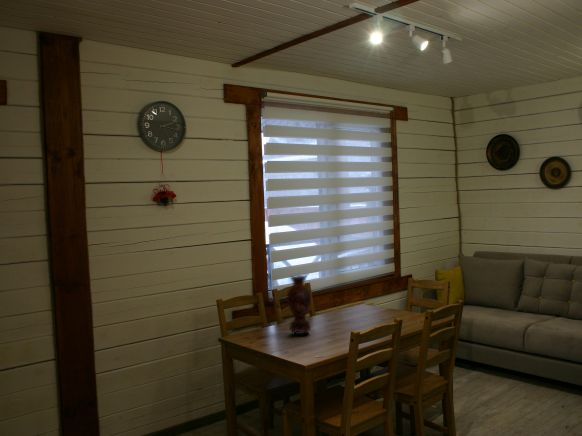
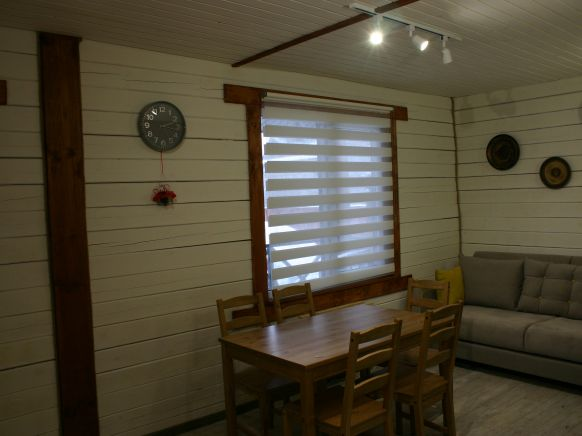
- vase (299, 305)
